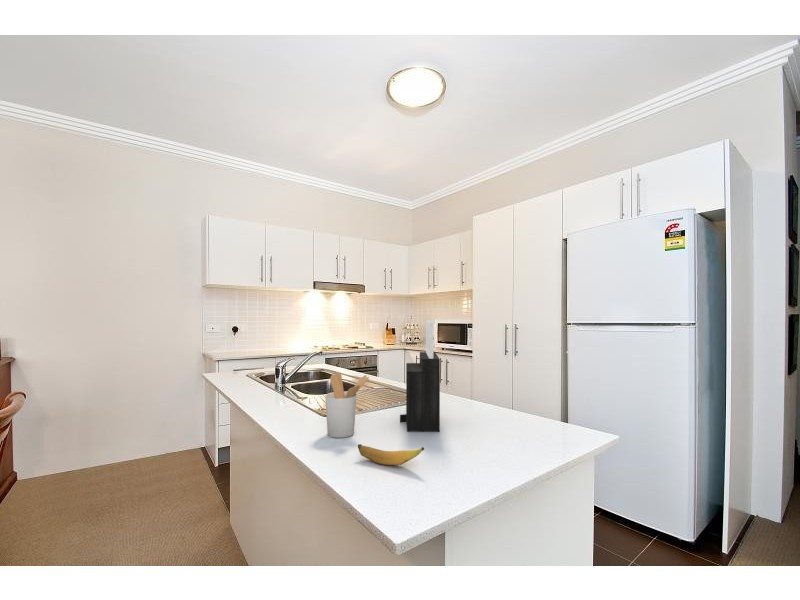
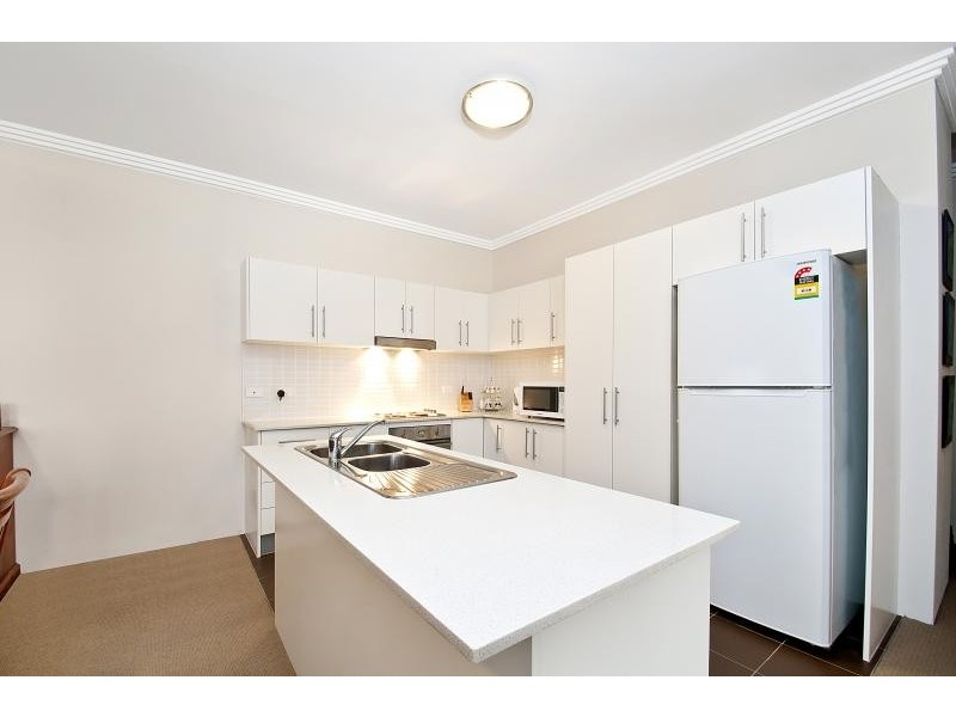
- banana (389, 452)
- knife block (418, 372)
- utensil holder (348, 403)
